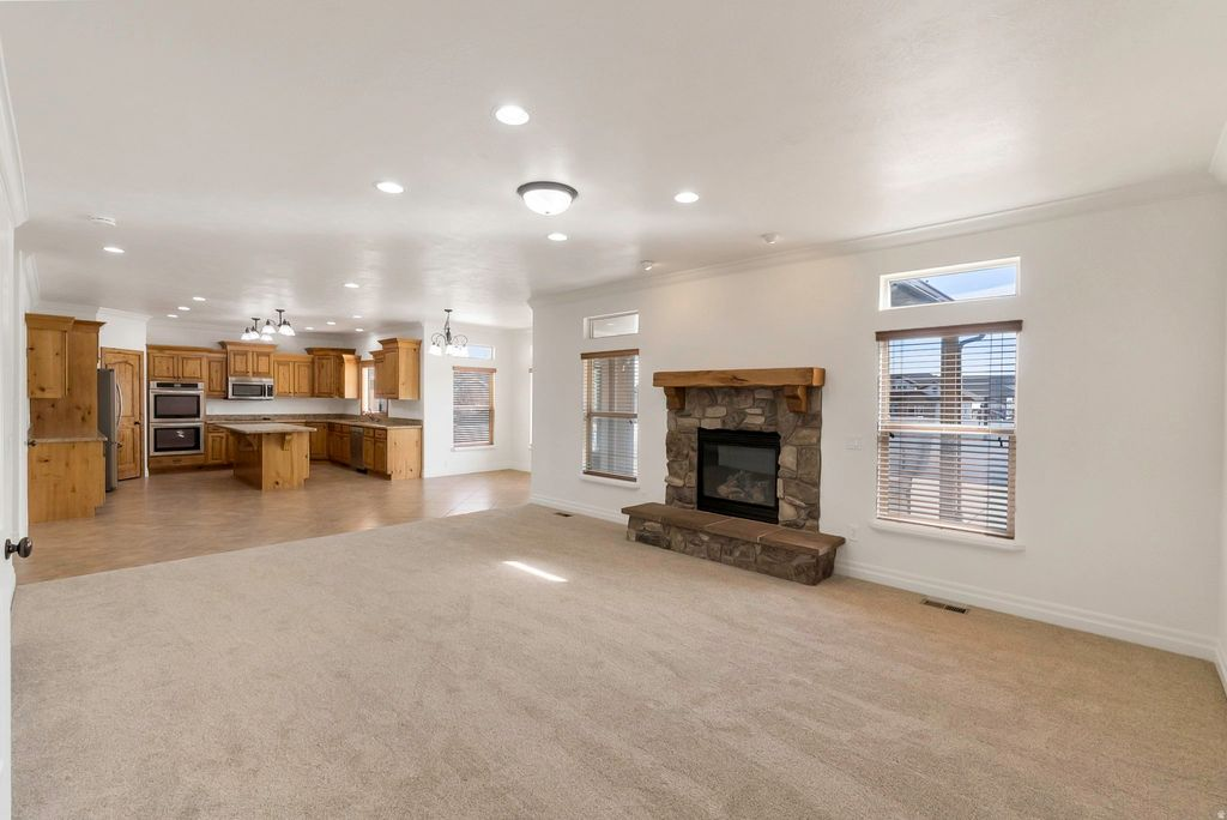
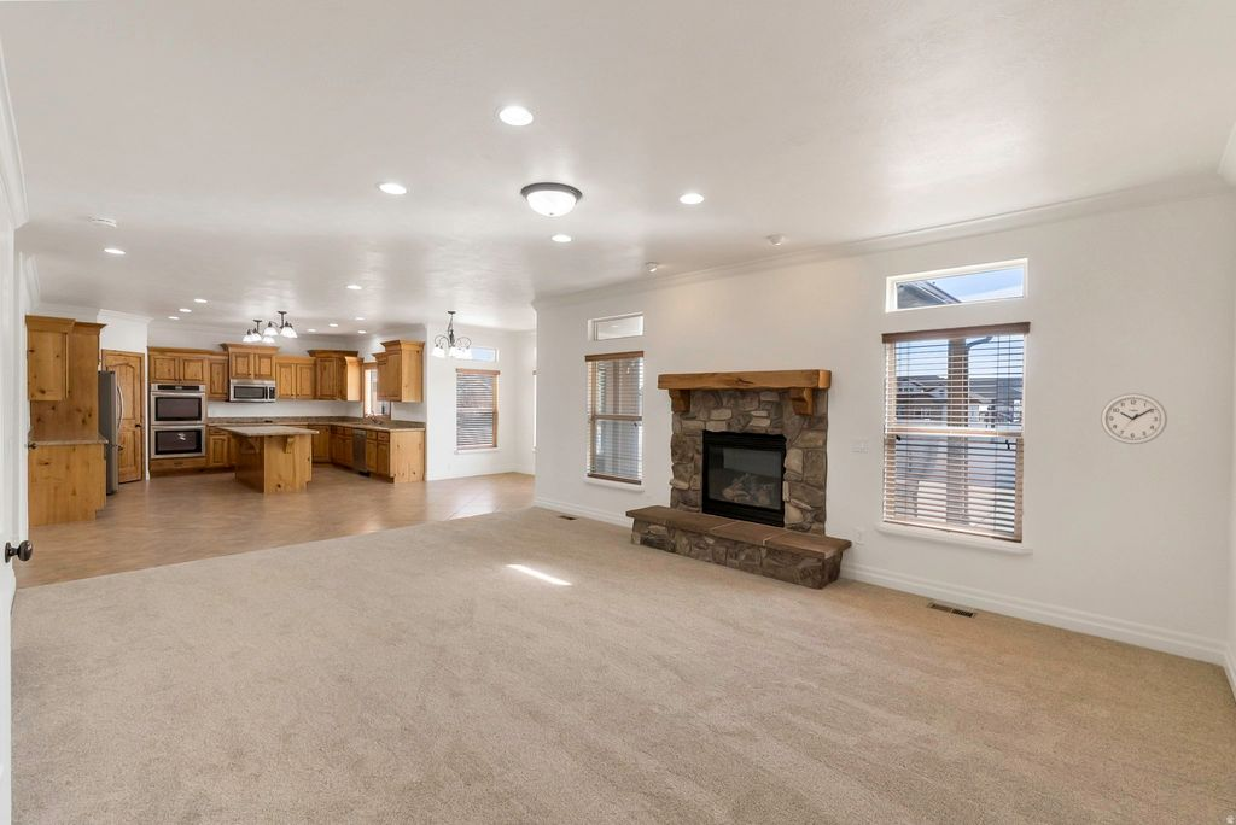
+ wall clock (1132, 419)
